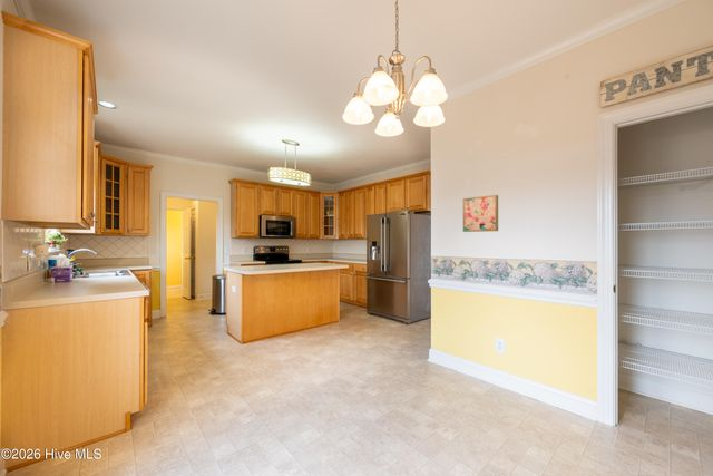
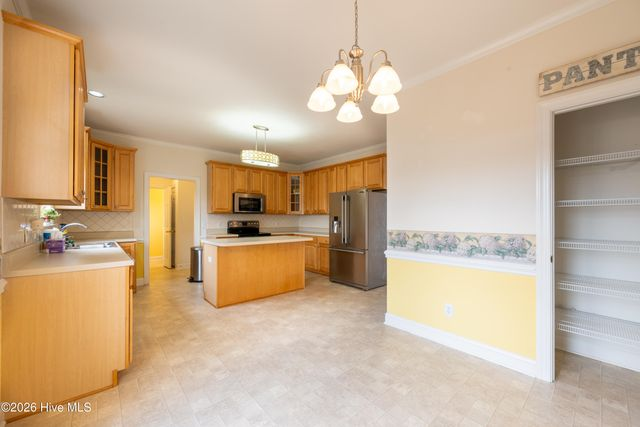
- wall art (479, 214)
